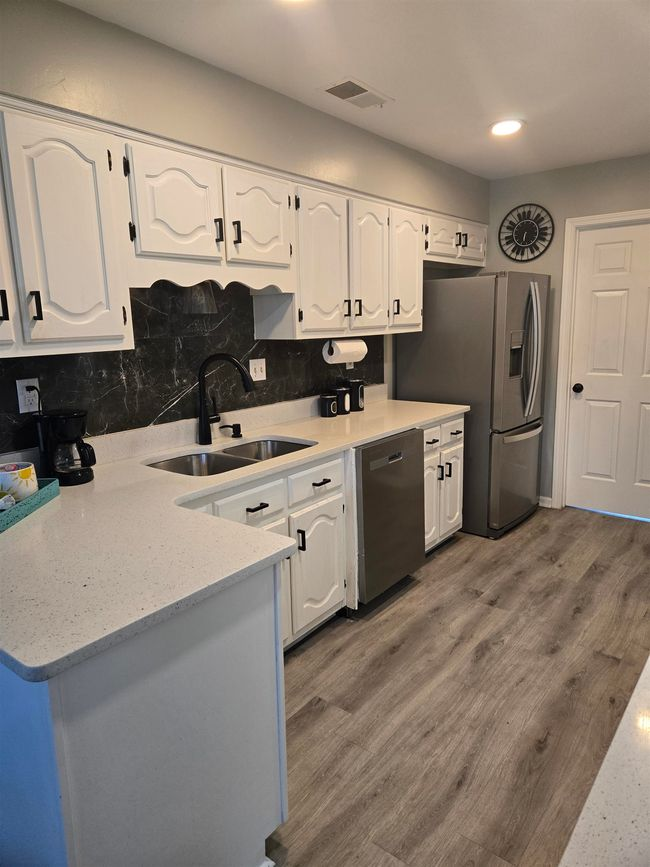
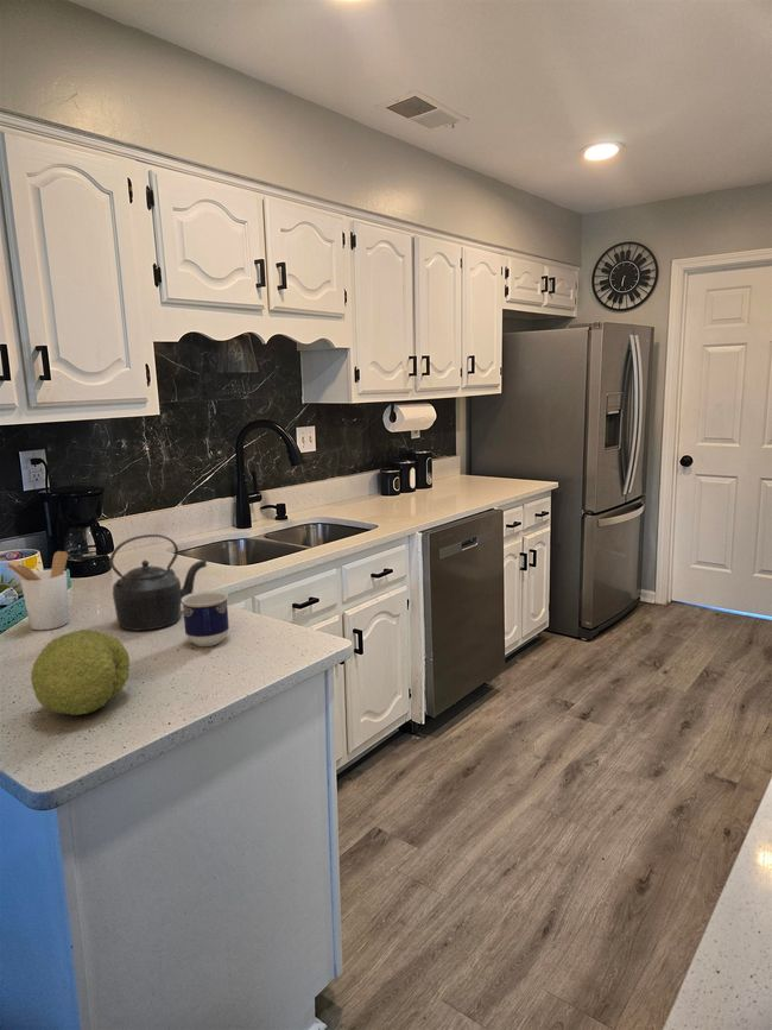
+ kettle (162, 575)
+ utensil holder (37, 590)
+ fruit (81, 669)
+ cup (207, 621)
